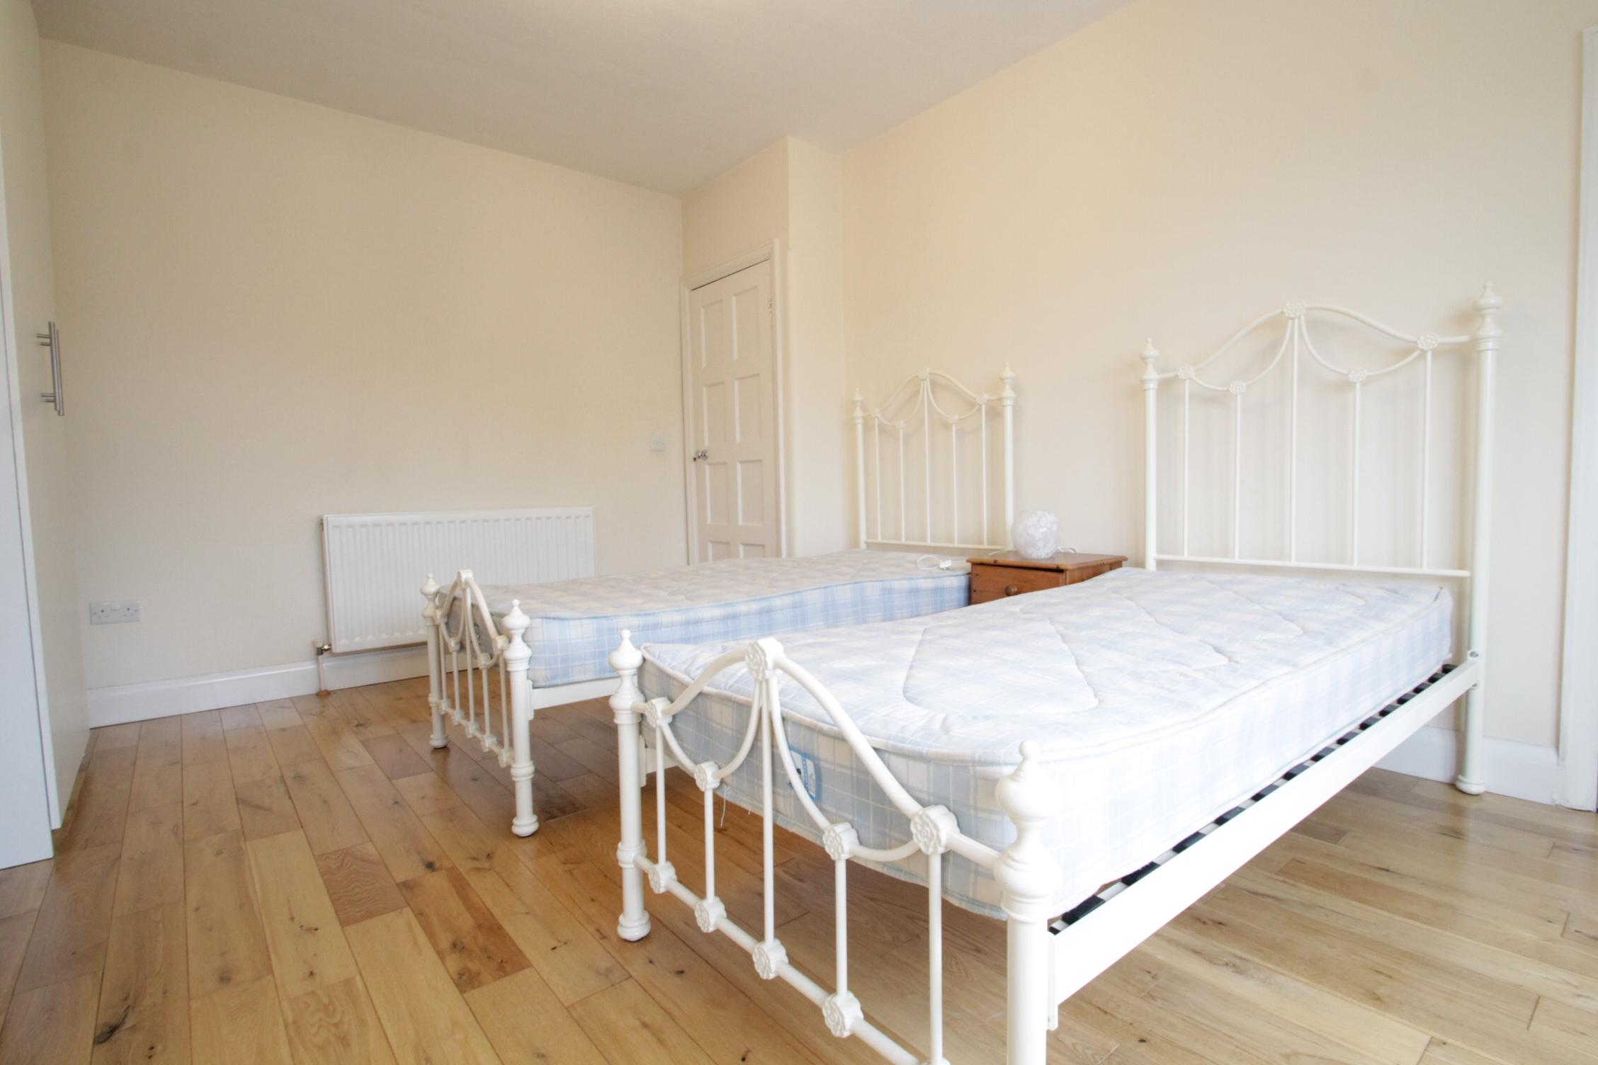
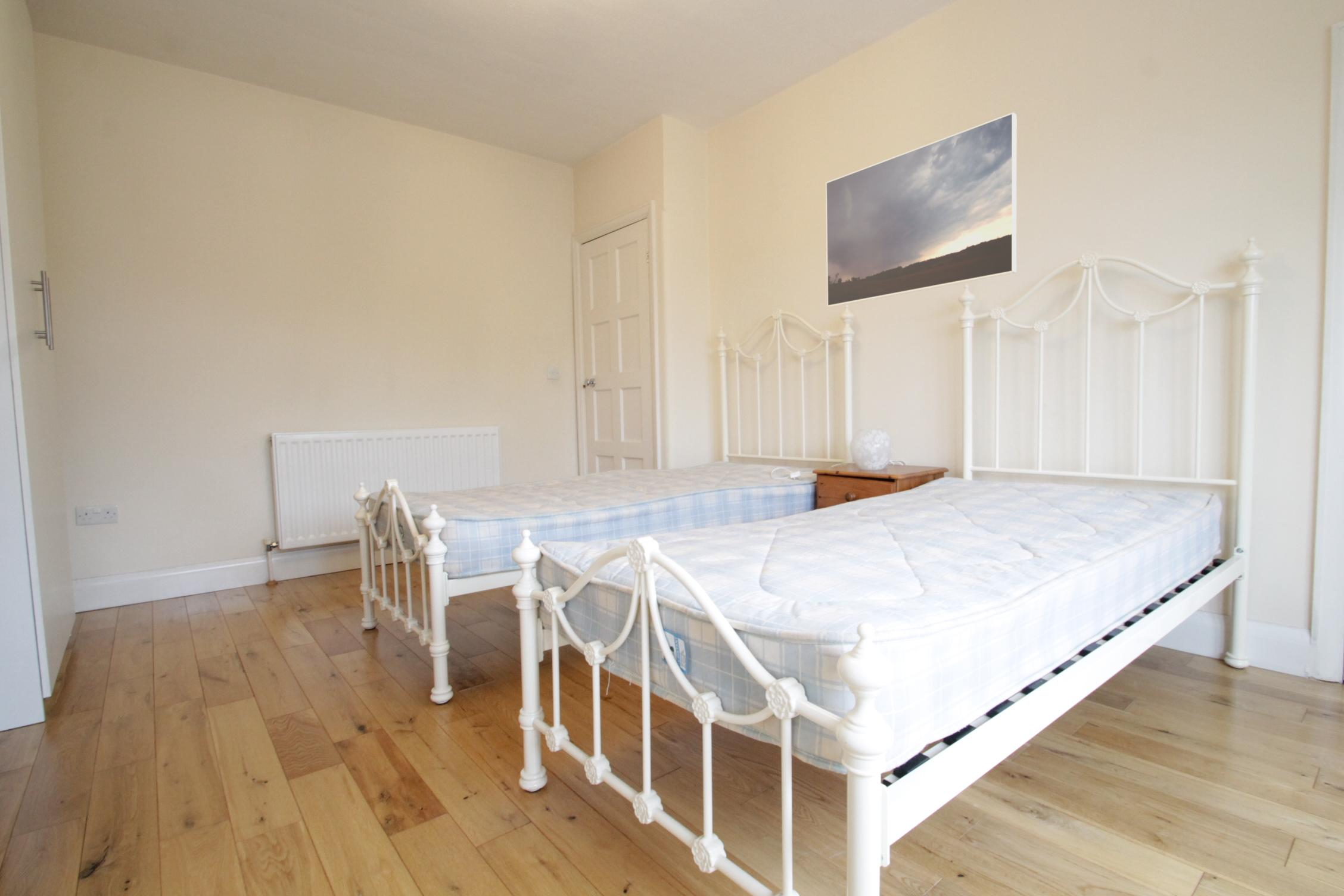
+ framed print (910, 222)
